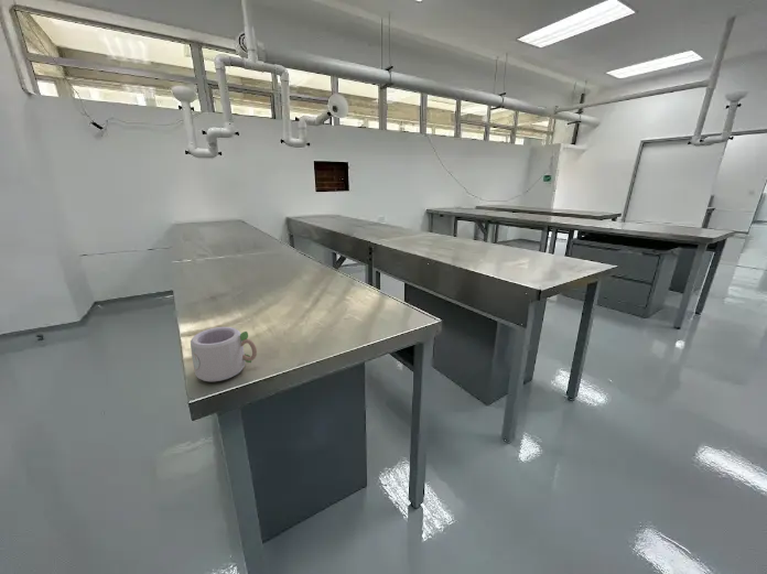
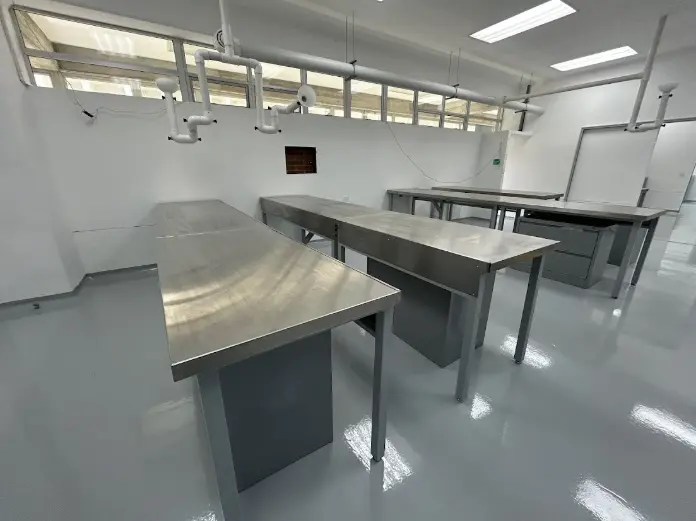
- mug (225, 350)
